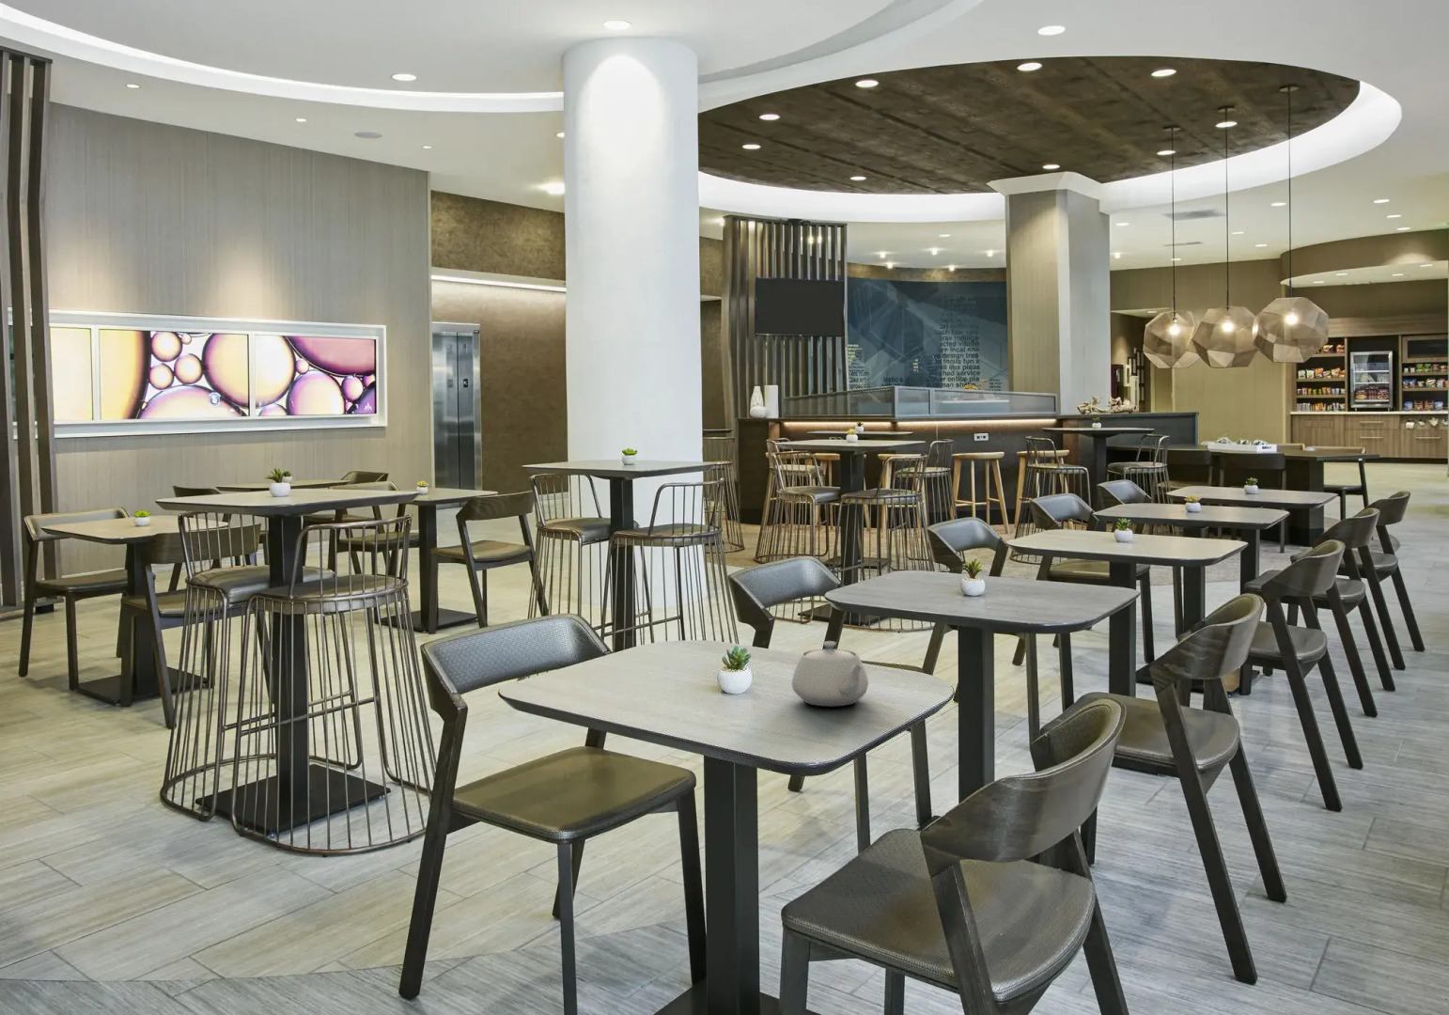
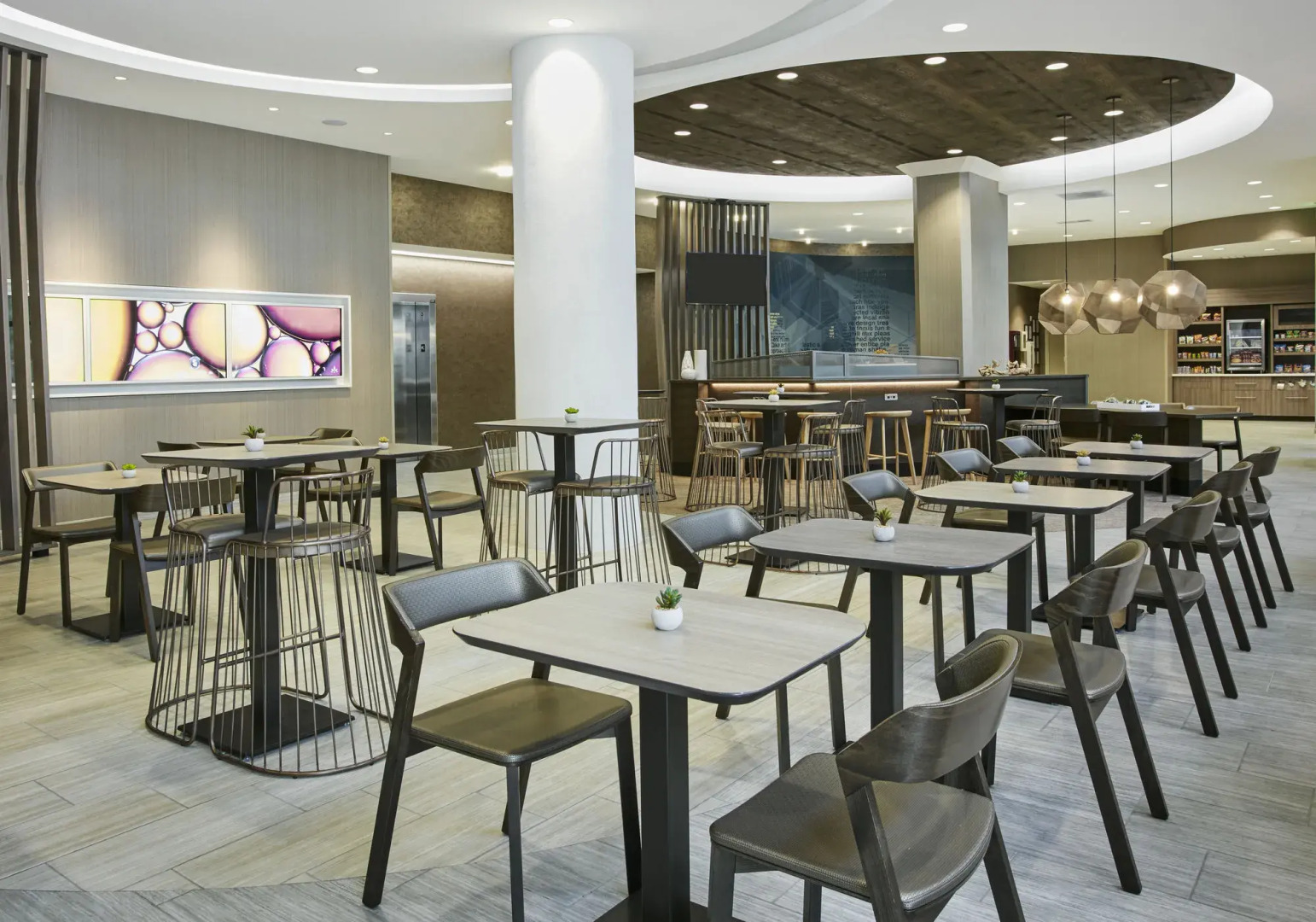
- teapot (832, 672)
